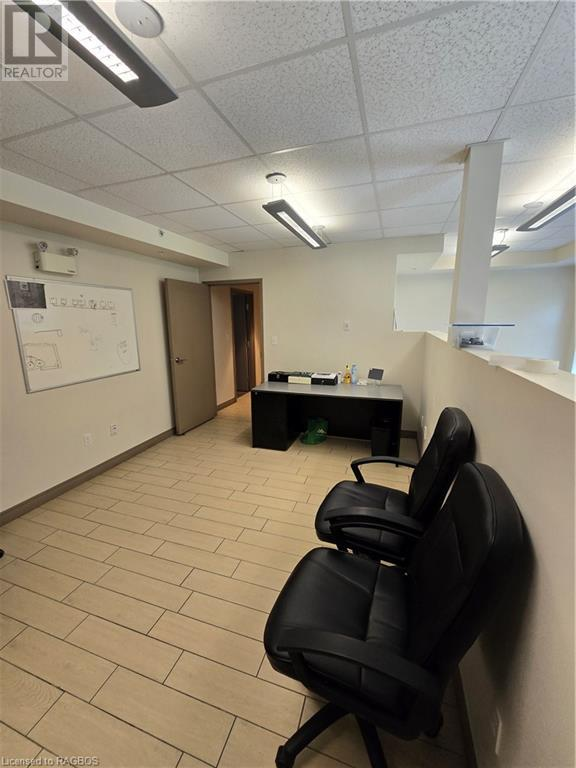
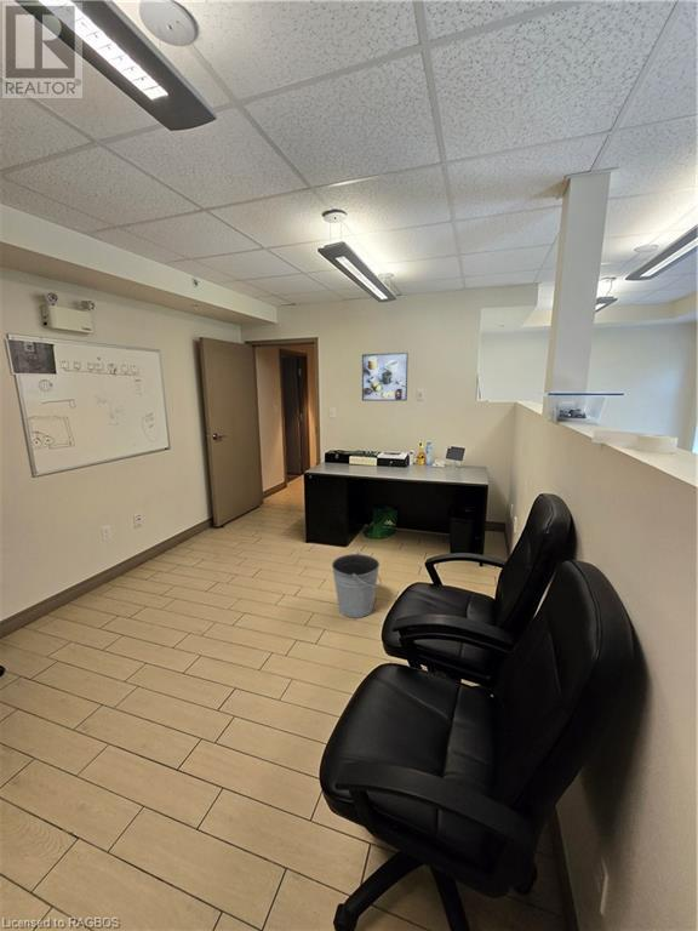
+ bucket (356, 584)
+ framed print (384, 377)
